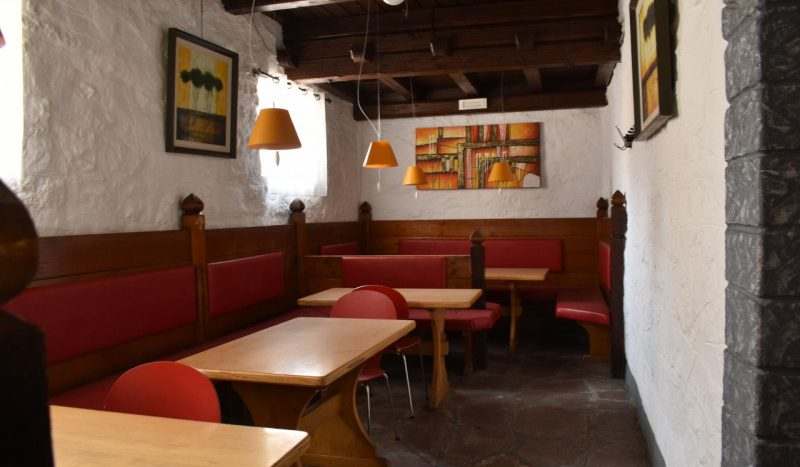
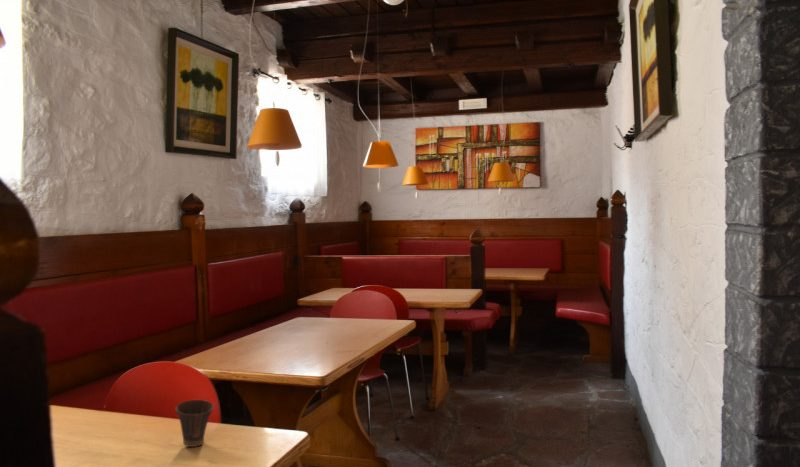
+ cup (195, 424)
